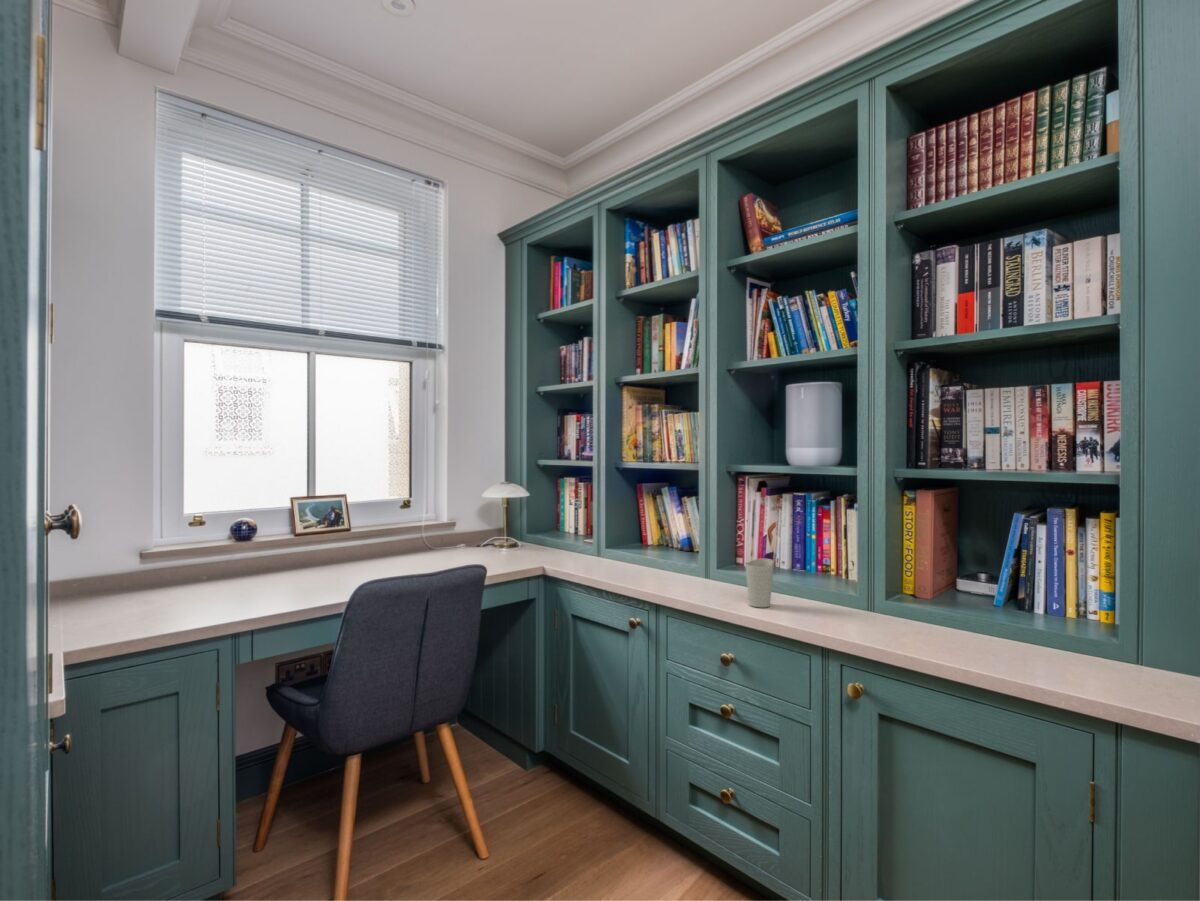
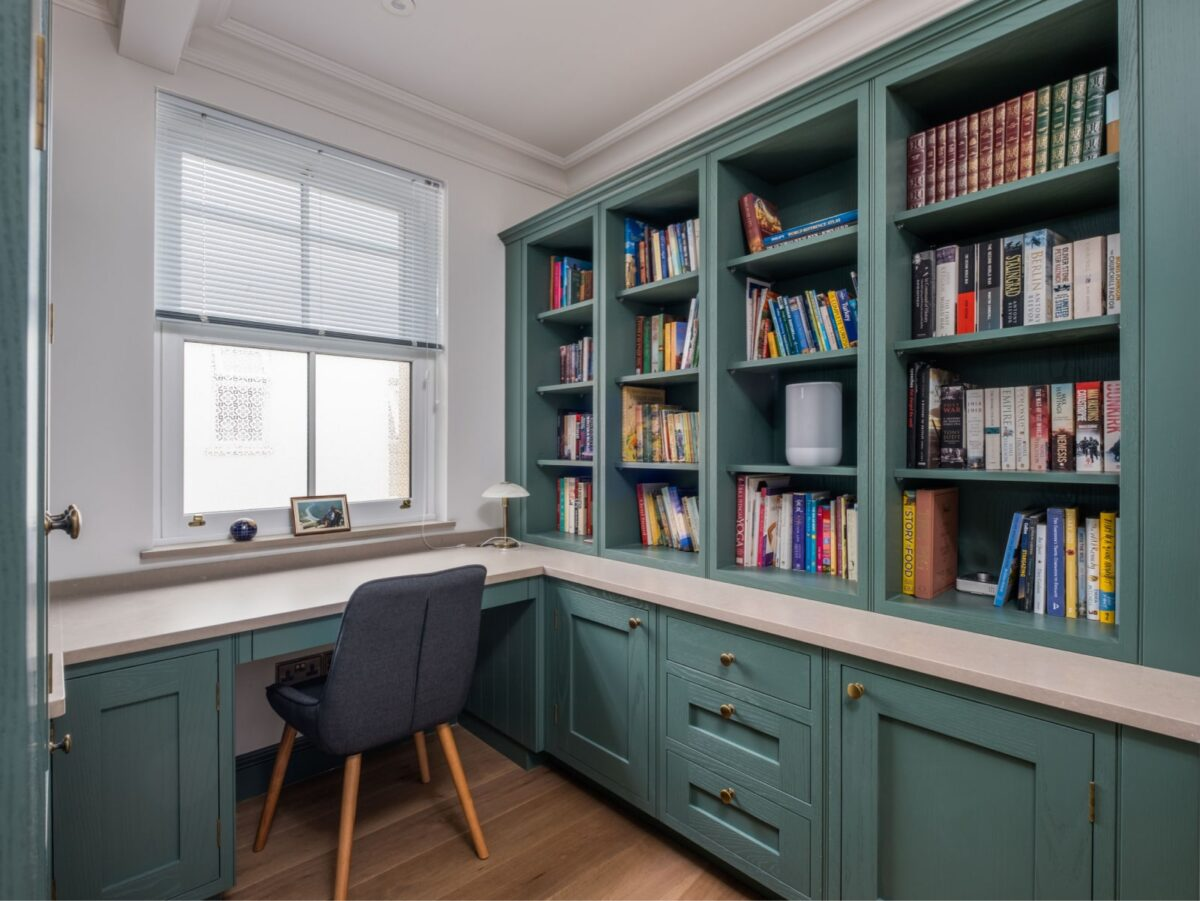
- cup (759, 582)
